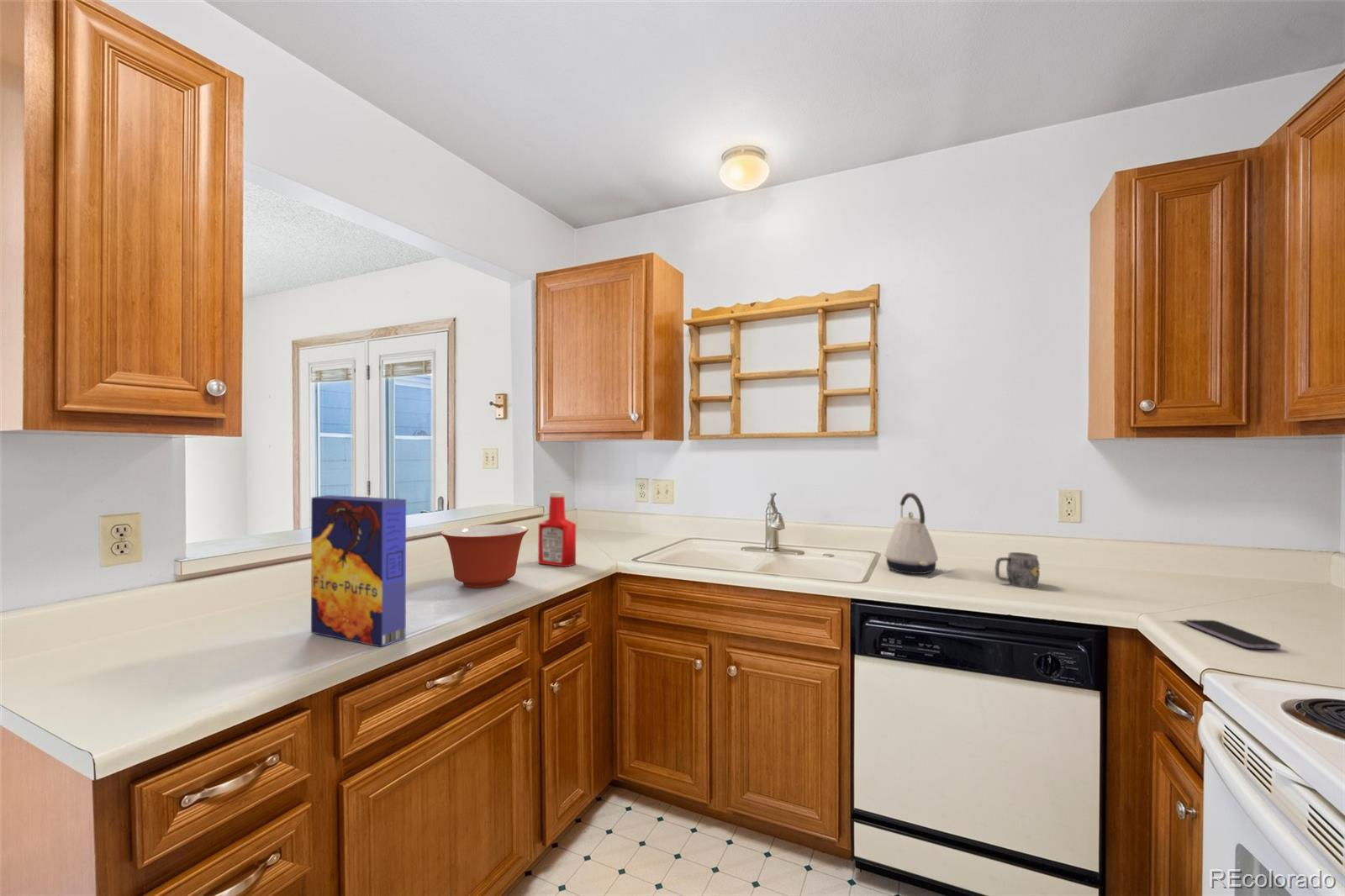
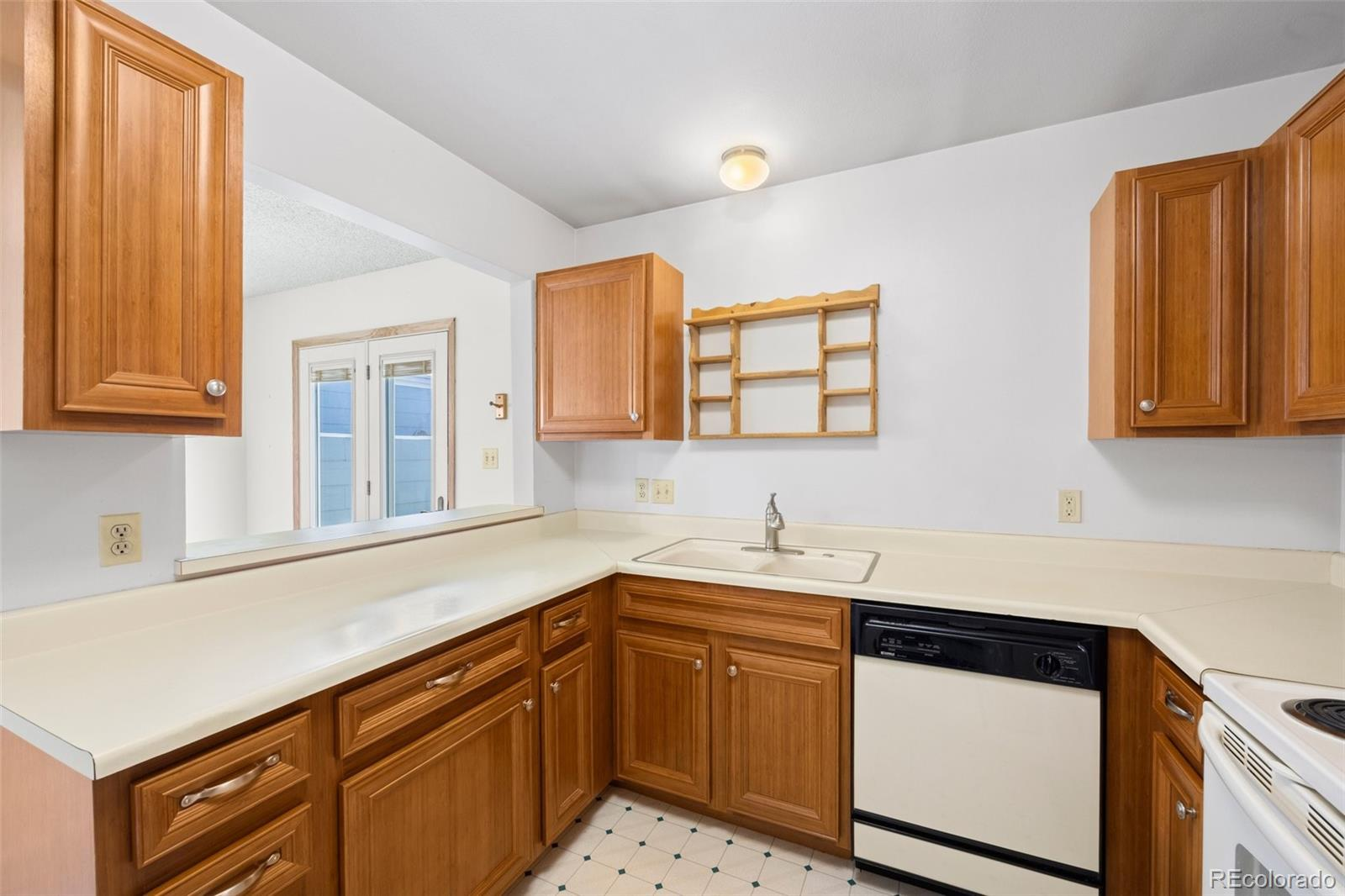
- mixing bowl (485, 556)
- cereal box (357, 566)
- mug (1016, 569)
- kettle (910, 531)
- smartphone (1230, 633)
- soap bottle (556, 527)
